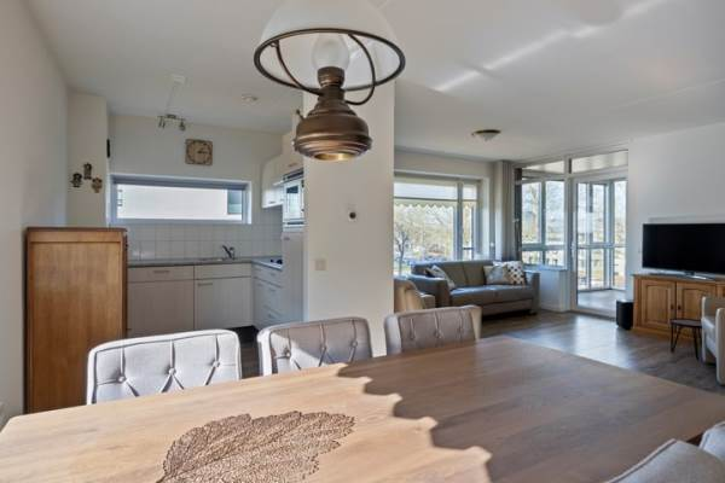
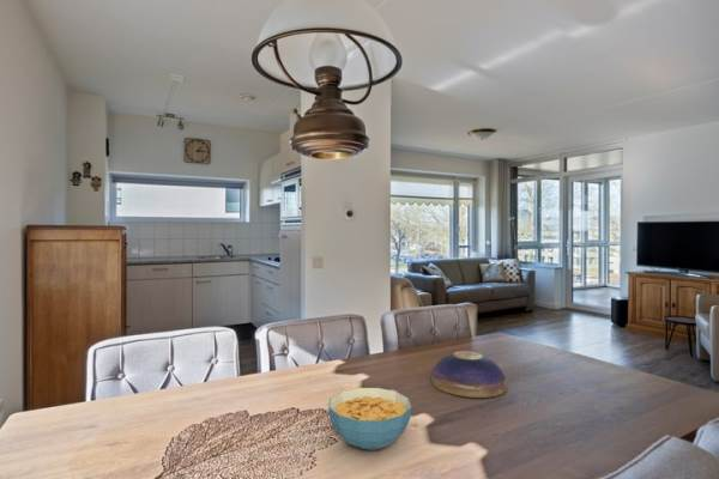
+ decorative bowl (467, 368)
+ cereal bowl (369, 423)
